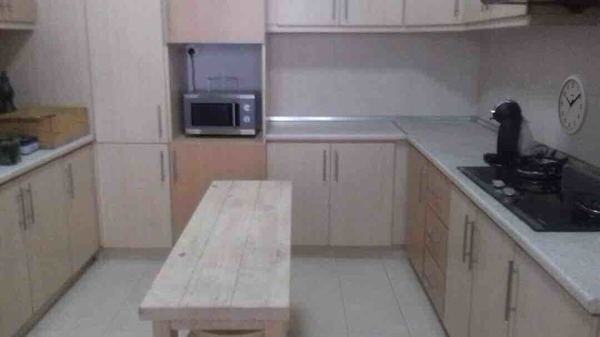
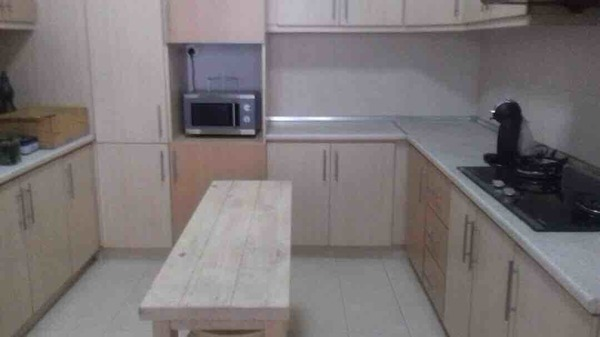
- wall clock (571, 105)
